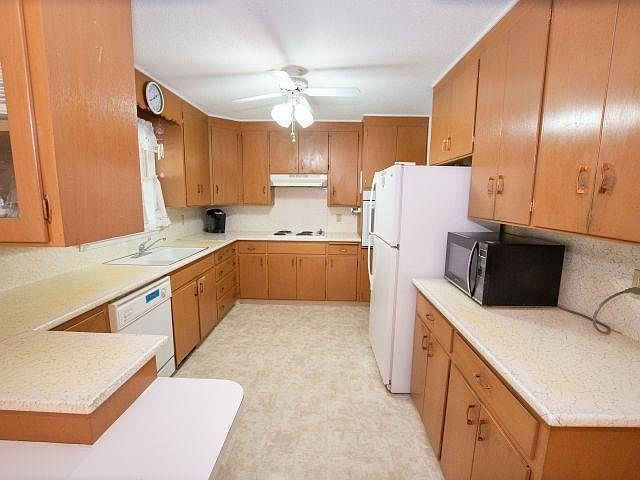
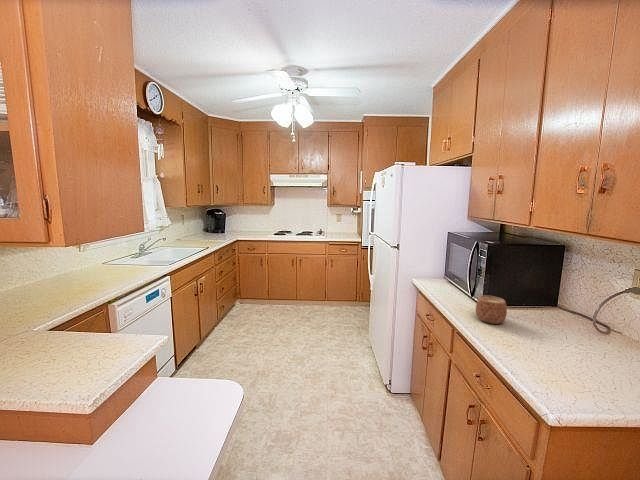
+ mug (489, 307)
